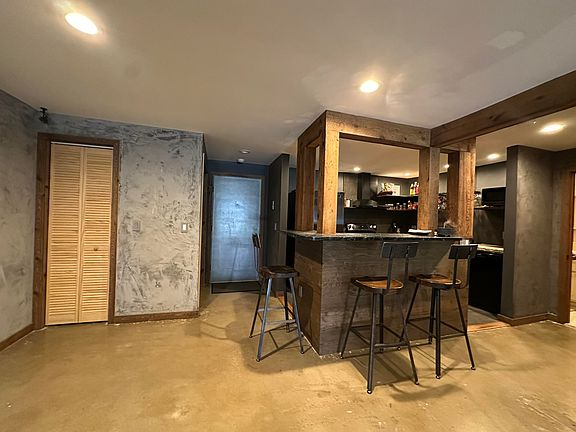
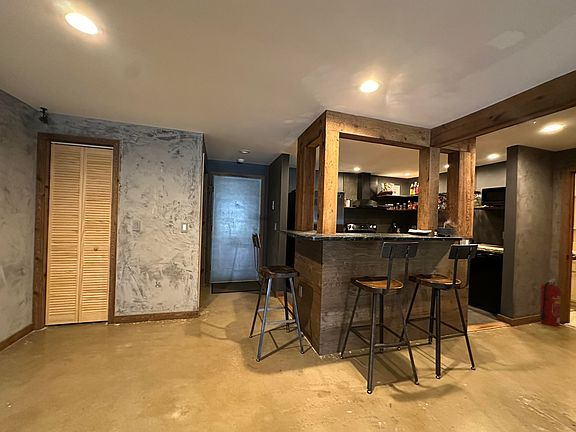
+ fire extinguisher (548, 301)
